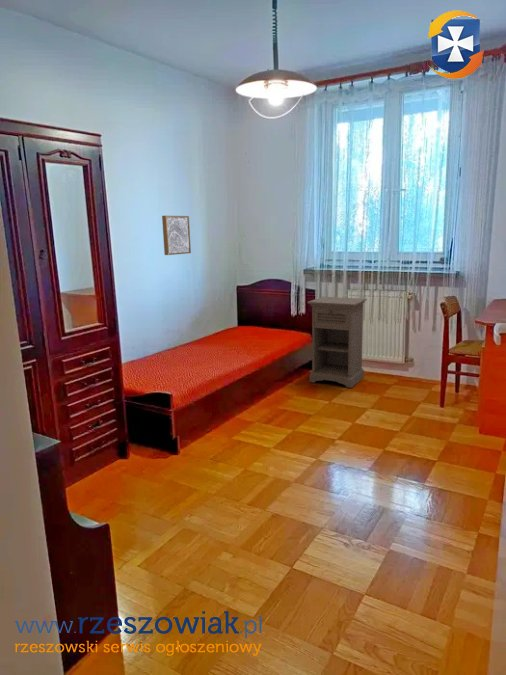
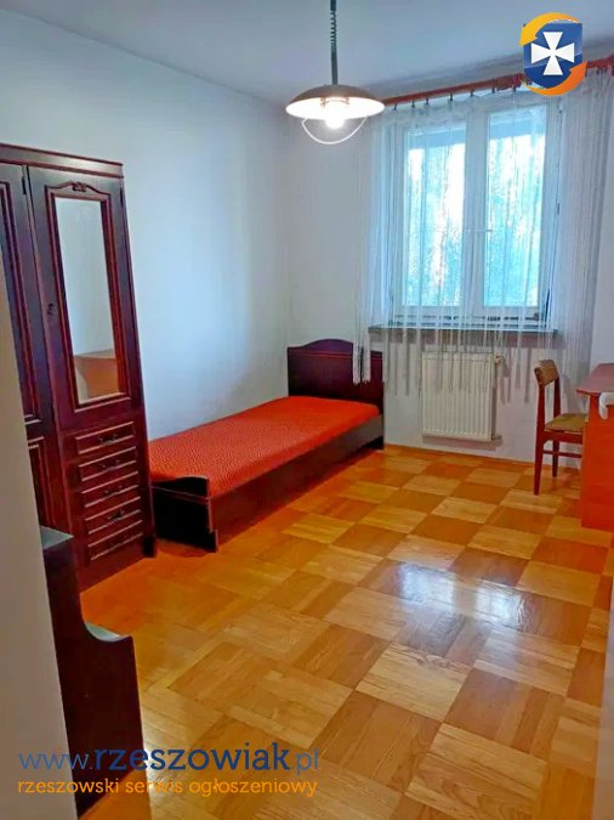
- nightstand (337, 340)
- wall art (177, 235)
